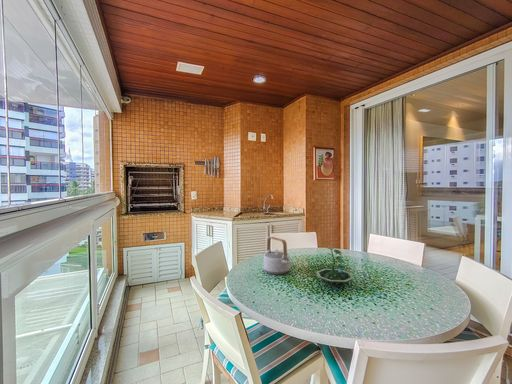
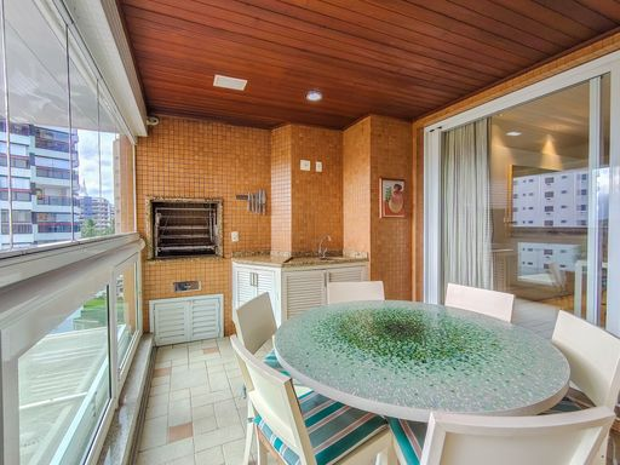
- teapot (278, 255)
- terrarium (333, 256)
